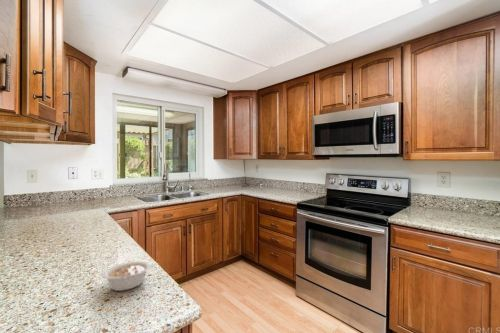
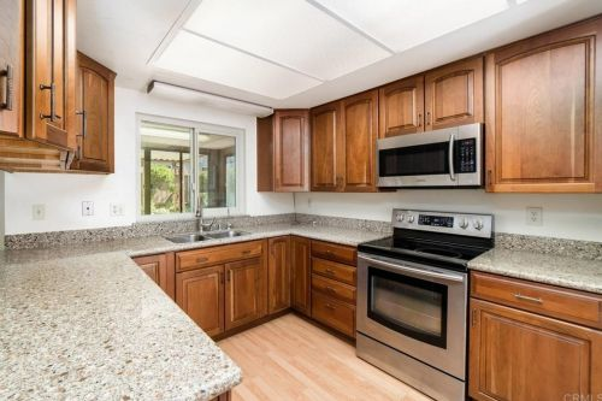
- legume (129, 274)
